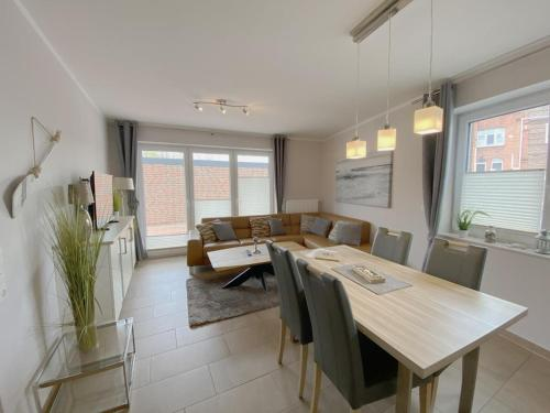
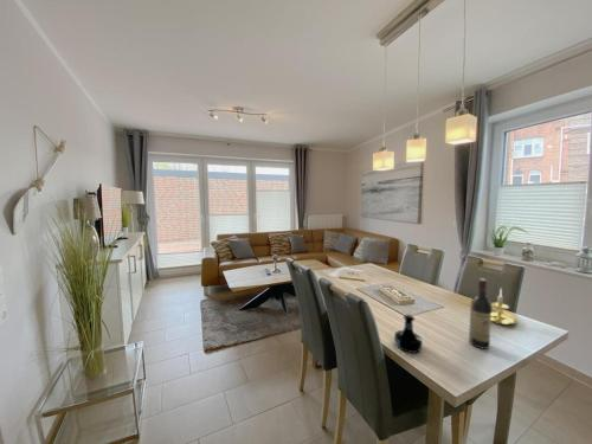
+ wine bottle (481, 311)
+ candle holder (500, 304)
+ tequila bottle (407, 330)
